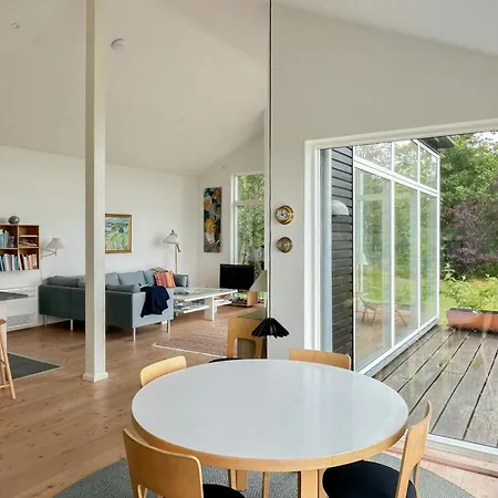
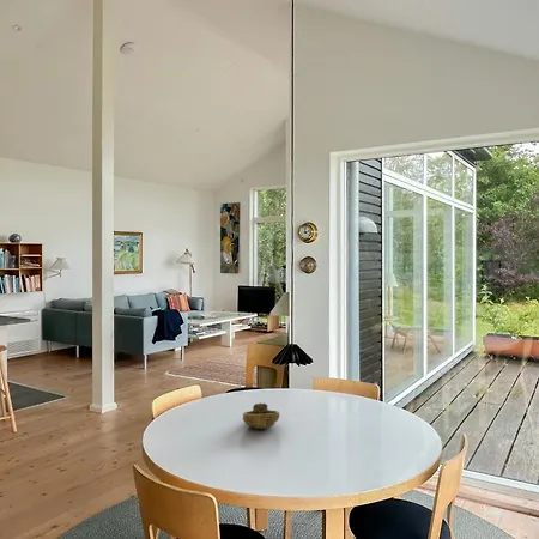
+ decorative bowl (260, 413)
